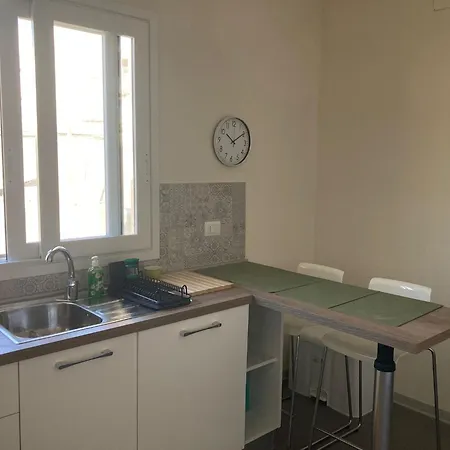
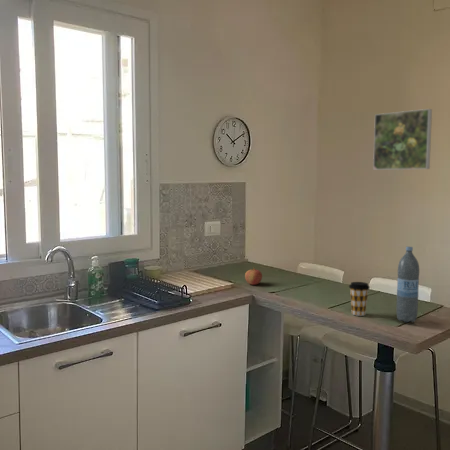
+ apple (253, 275)
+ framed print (401, 140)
+ water bottle (407, 284)
+ coffee cup (358, 298)
